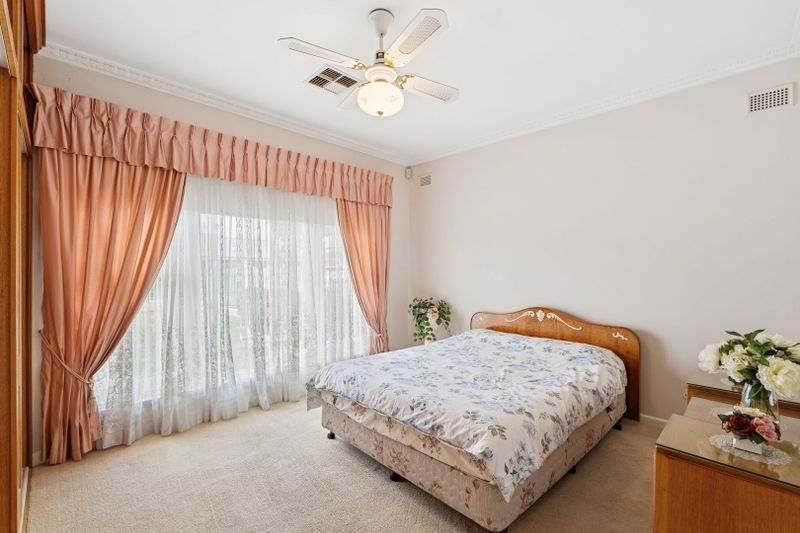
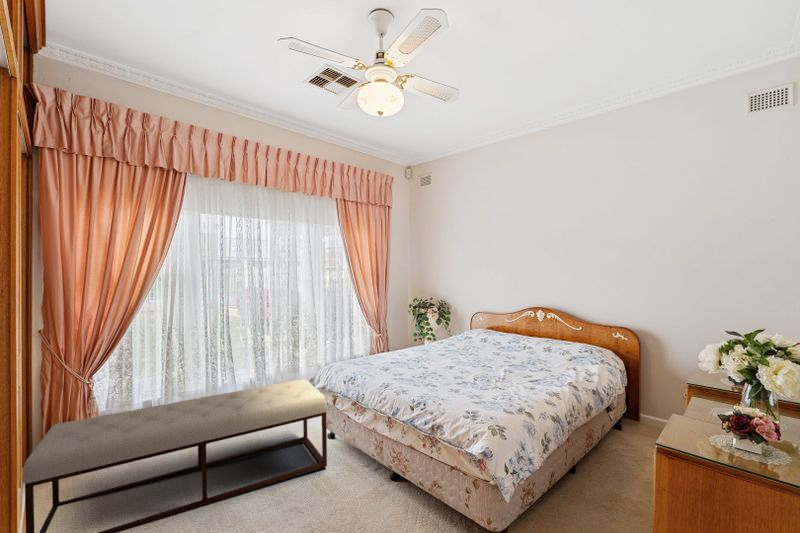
+ bench (201, 446)
